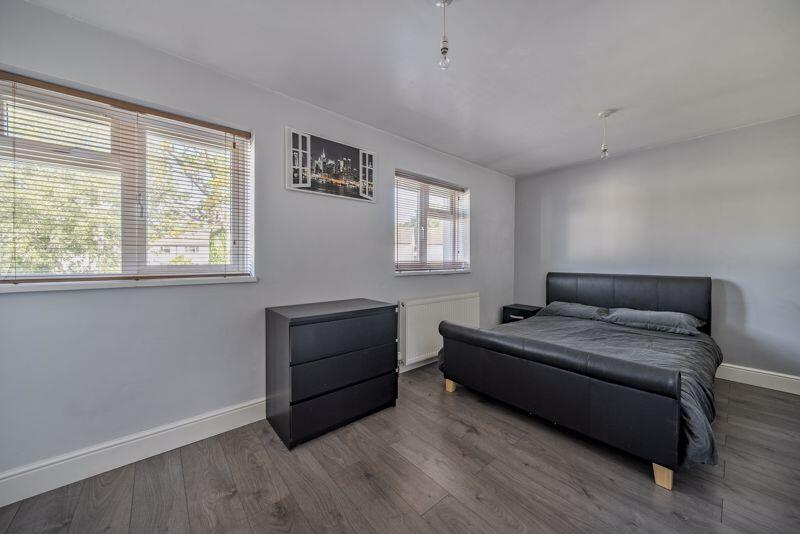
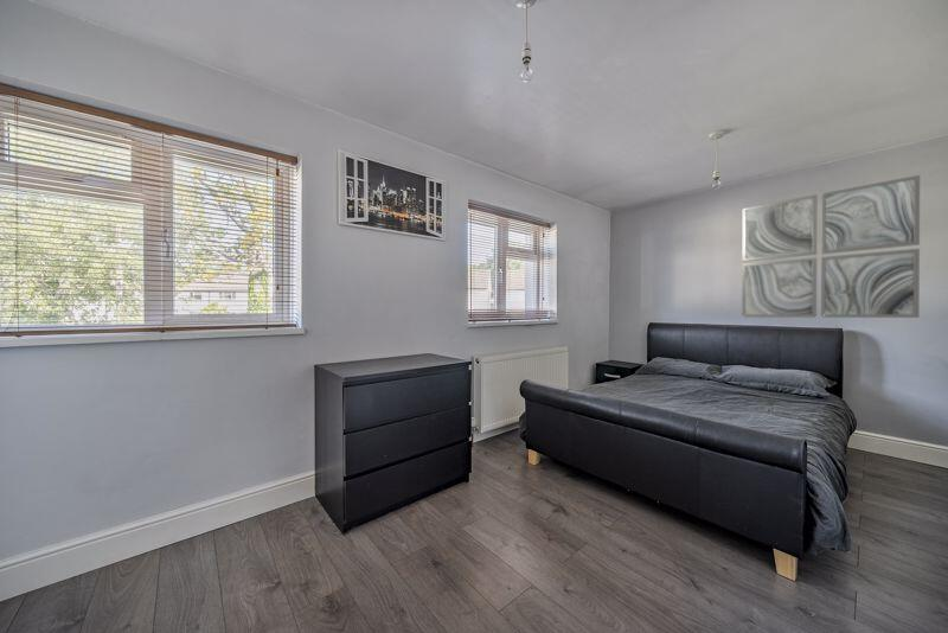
+ wall art (821, 257)
